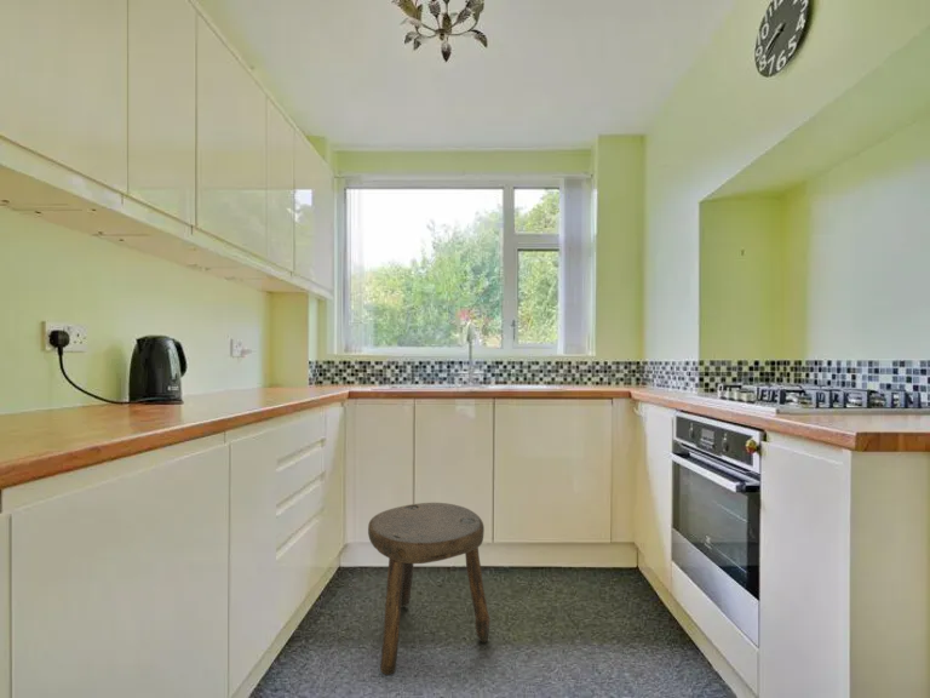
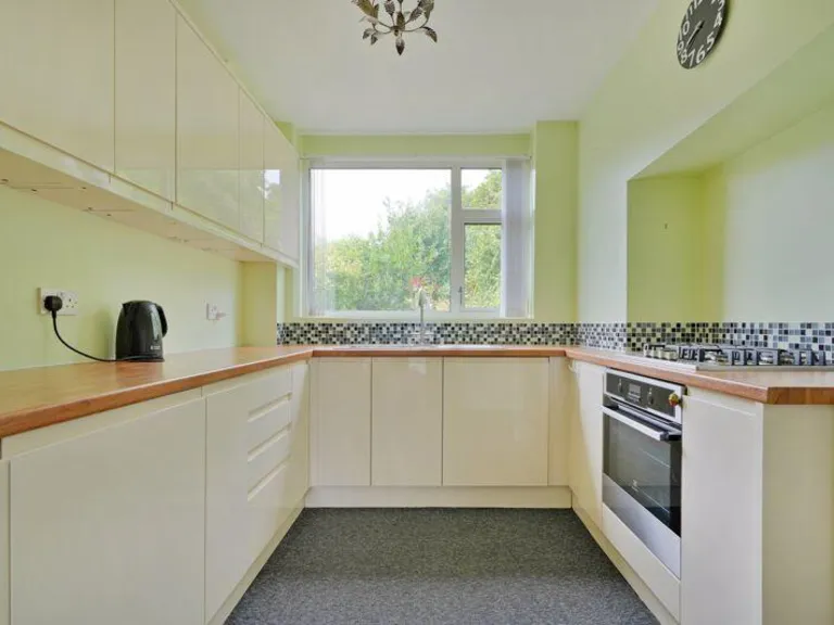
- stool (424, 562)
